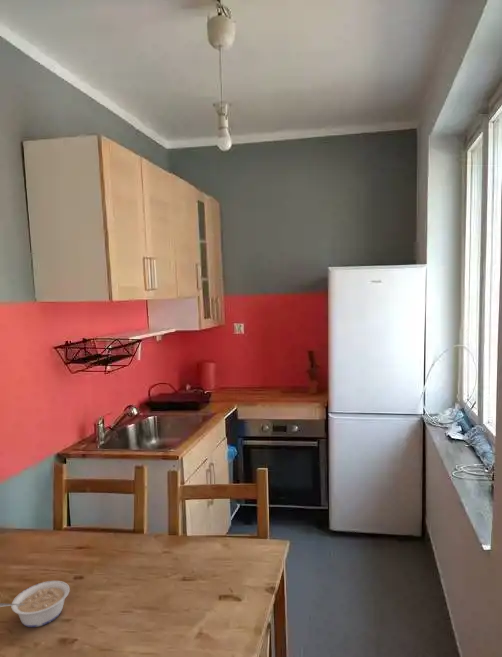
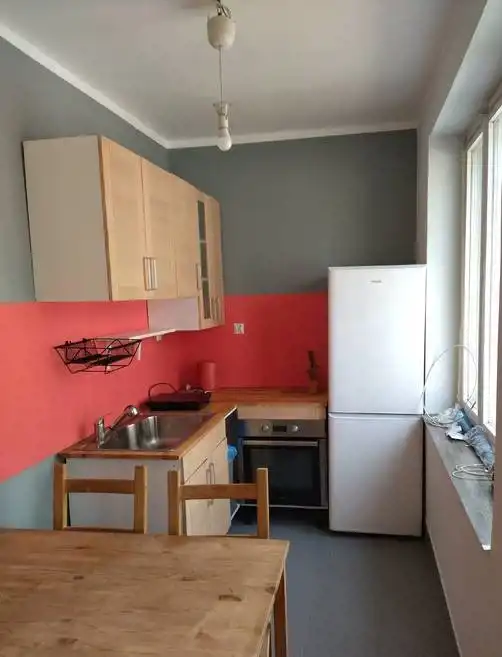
- legume (39, 605)
